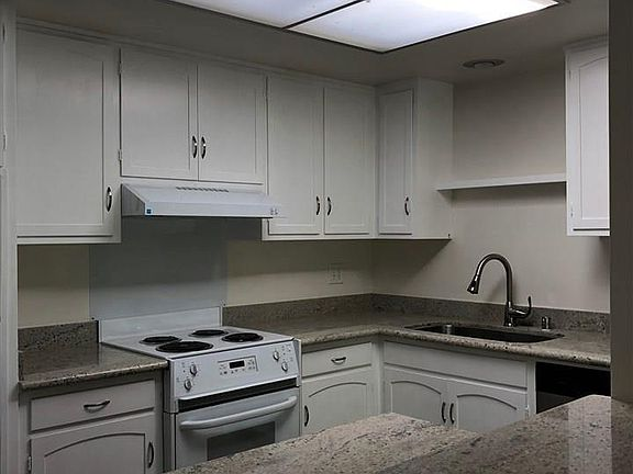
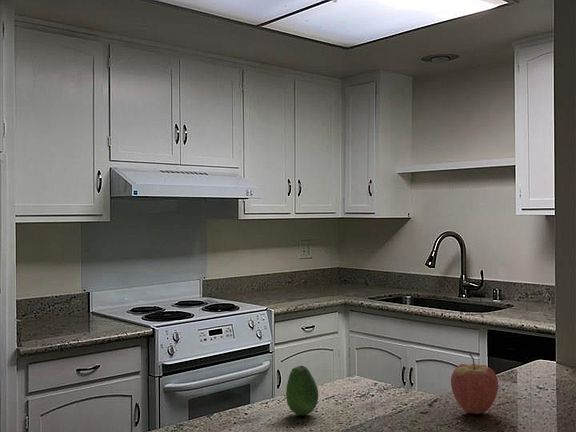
+ fruit (302, 390)
+ fruit (474, 383)
